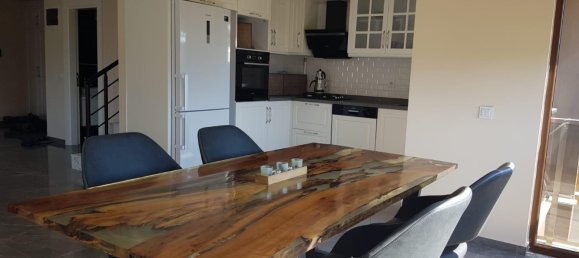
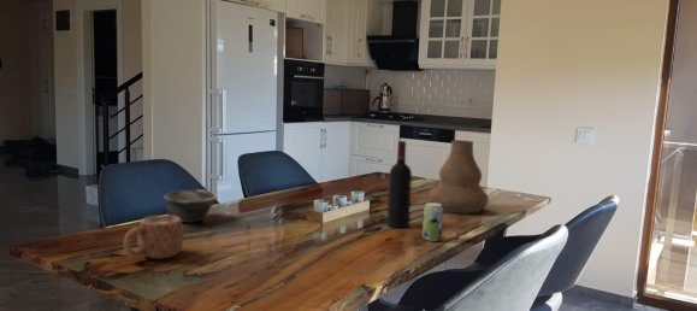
+ bowl (190, 206)
+ beverage can (432, 221)
+ mug (153, 237)
+ wine bottle (400, 183)
+ vase (460, 175)
